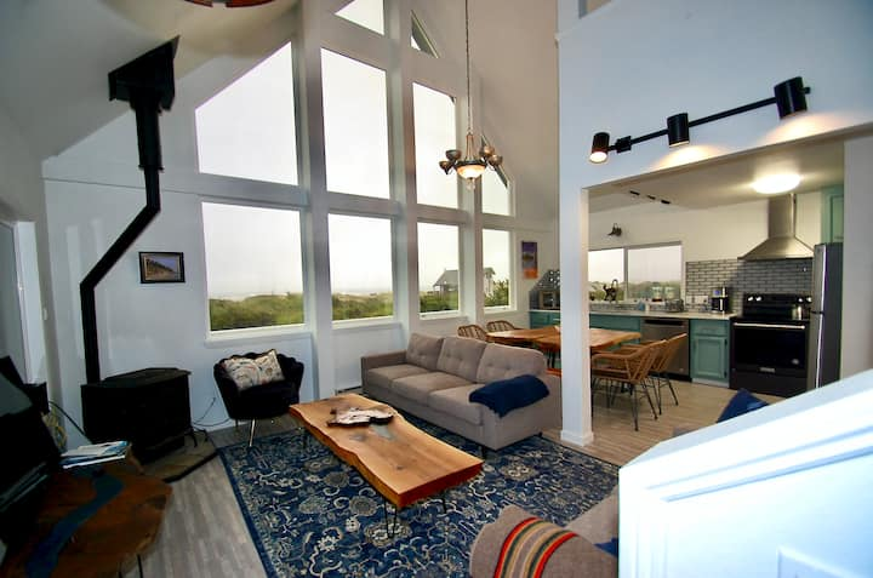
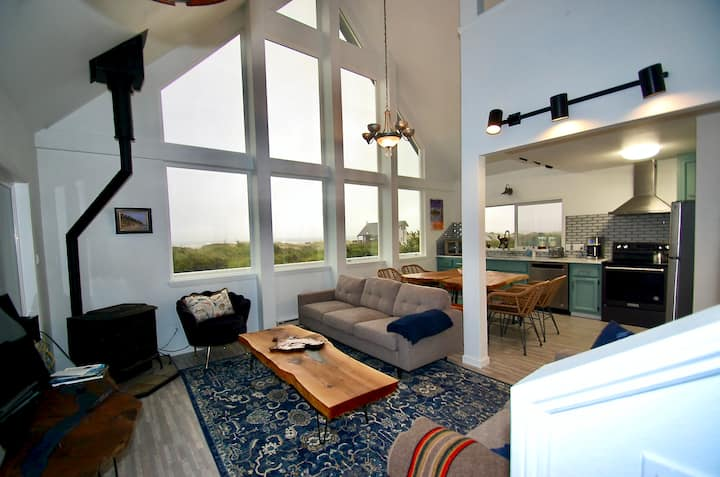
+ remote control (102, 399)
